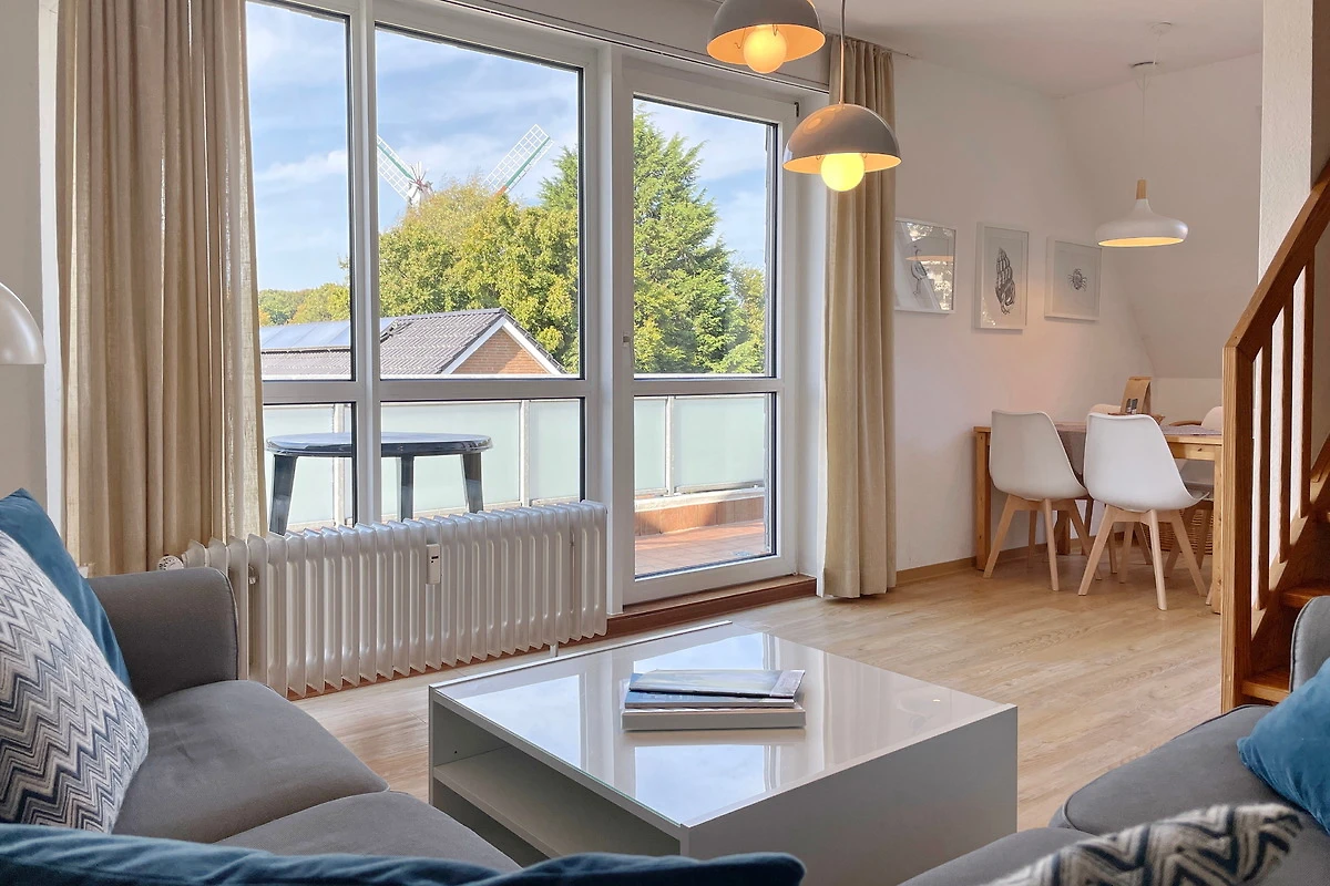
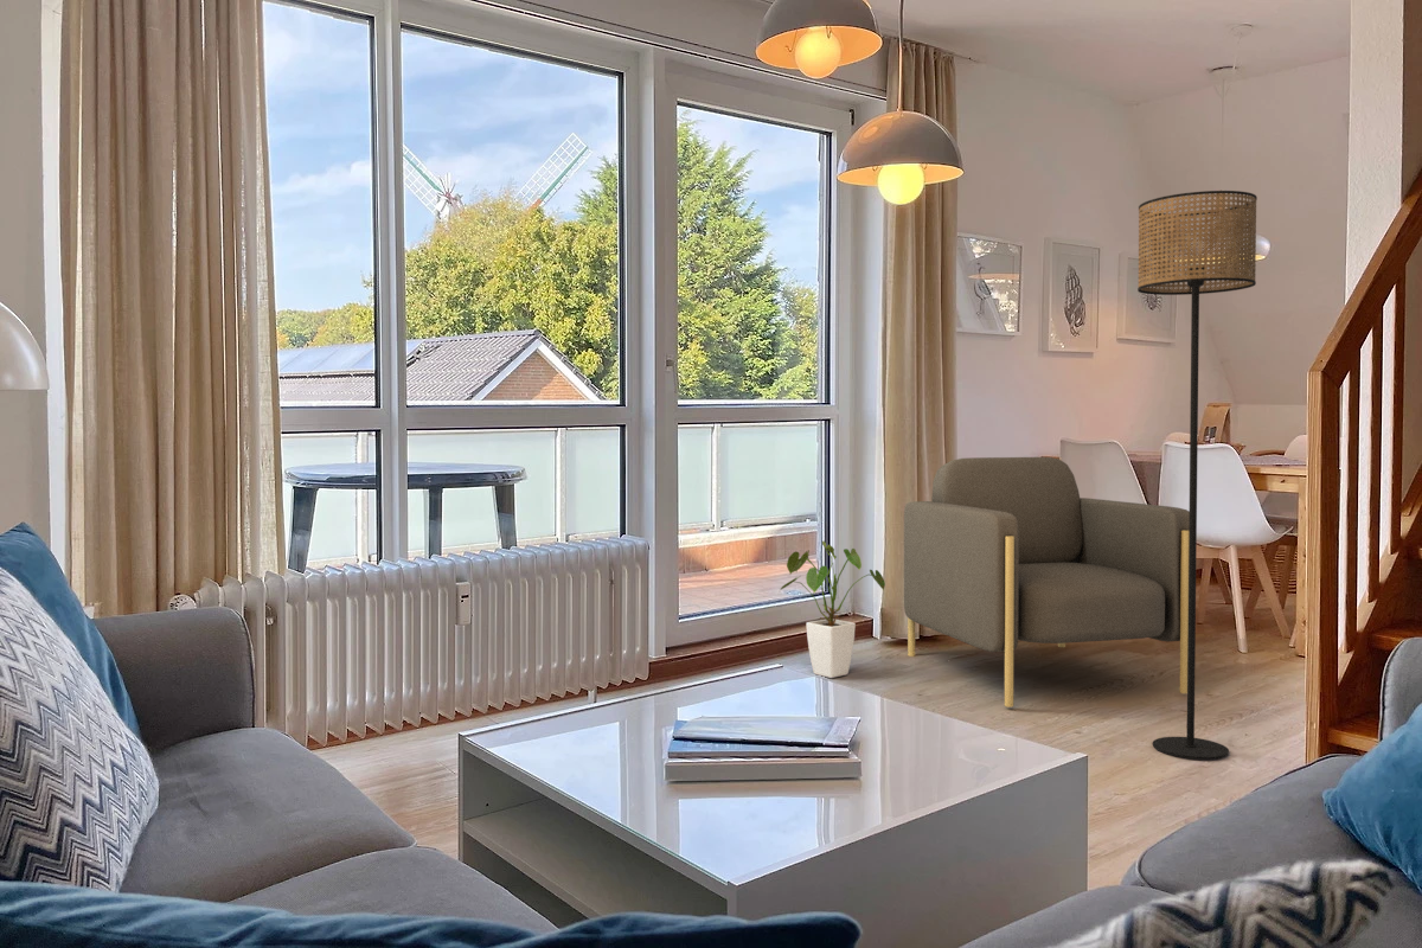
+ armchair (1042, 568)
+ house plant (837, 609)
+ floor lamp (1193, 478)
